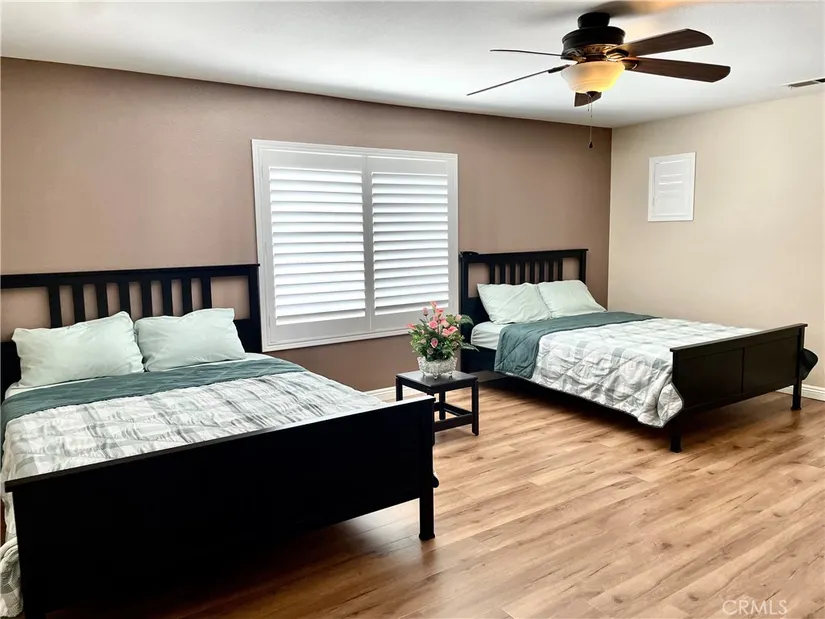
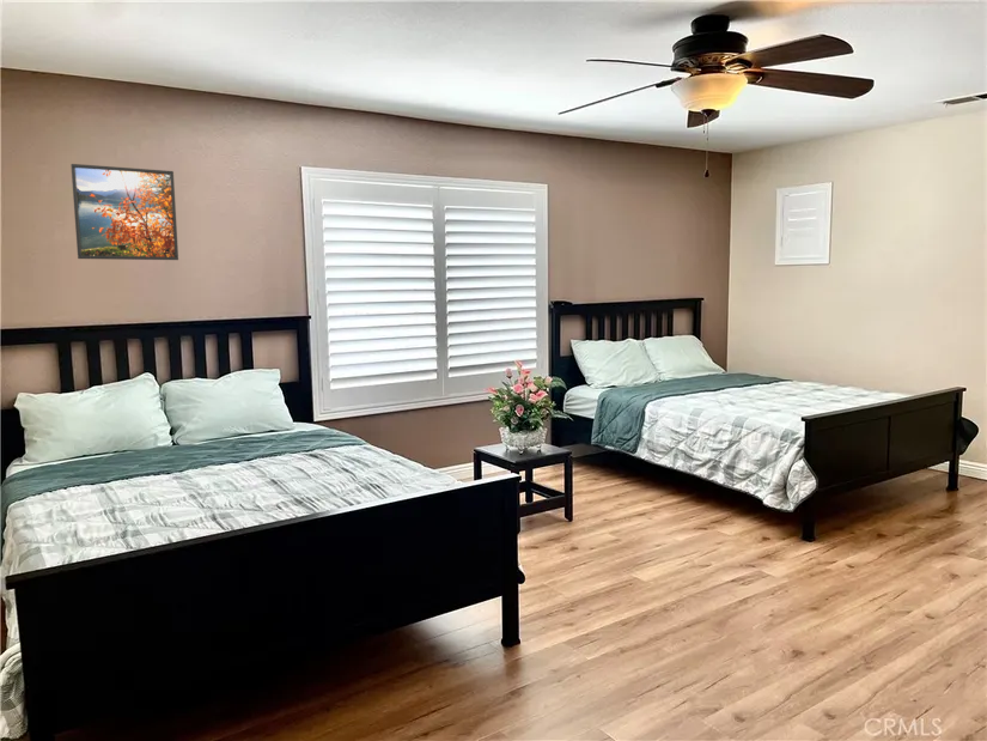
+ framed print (127, 213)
